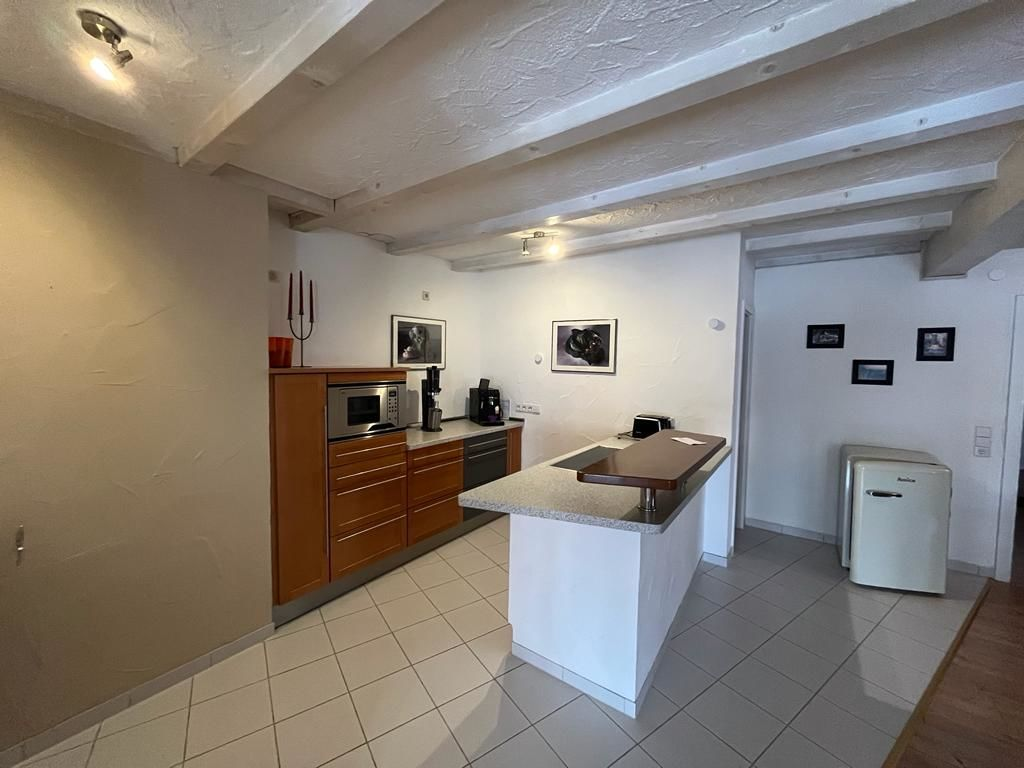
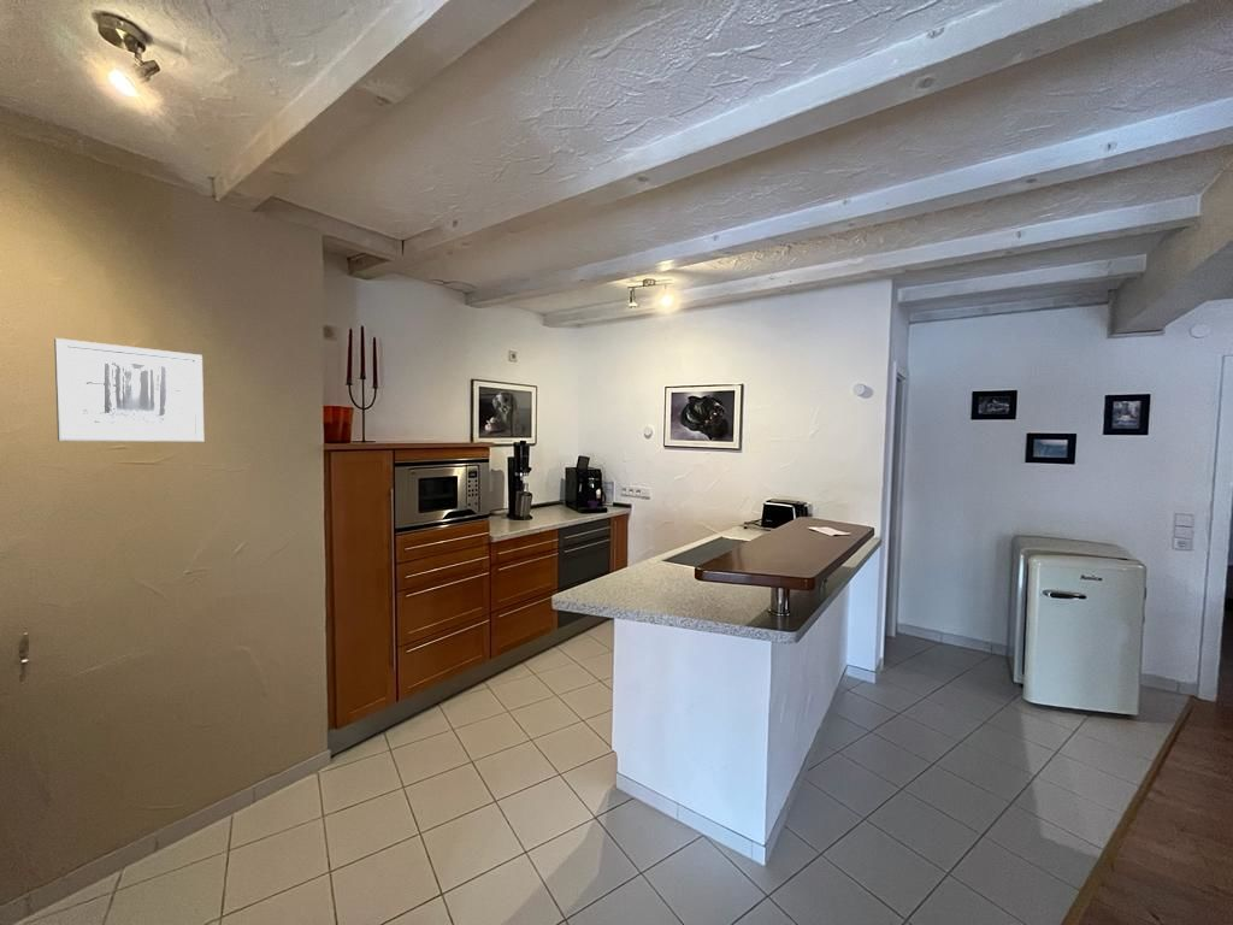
+ wall art (135, 394)
